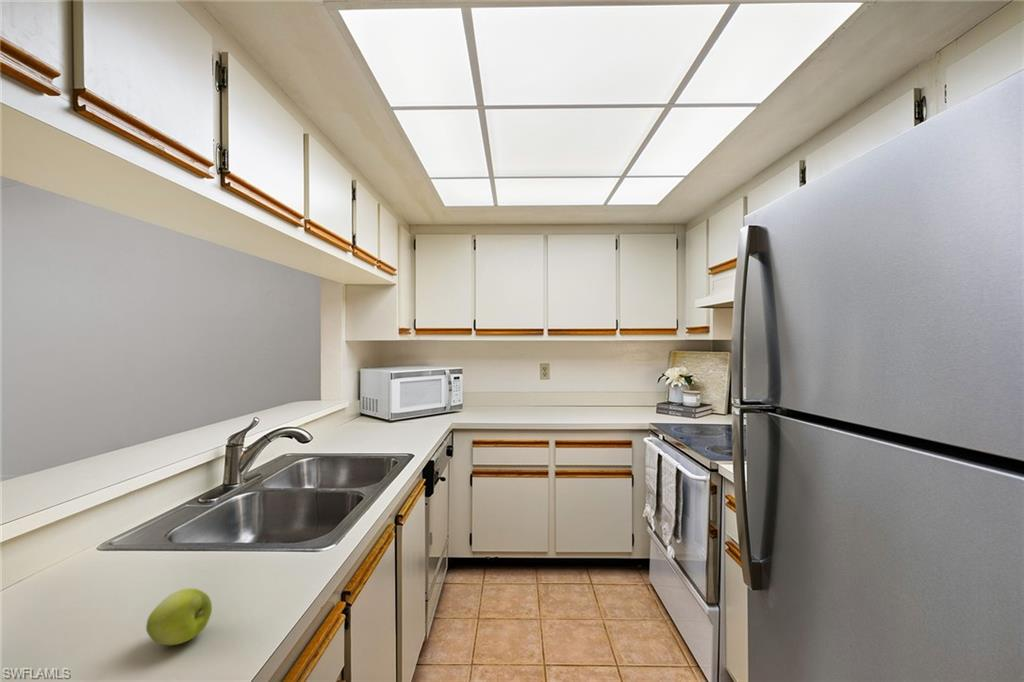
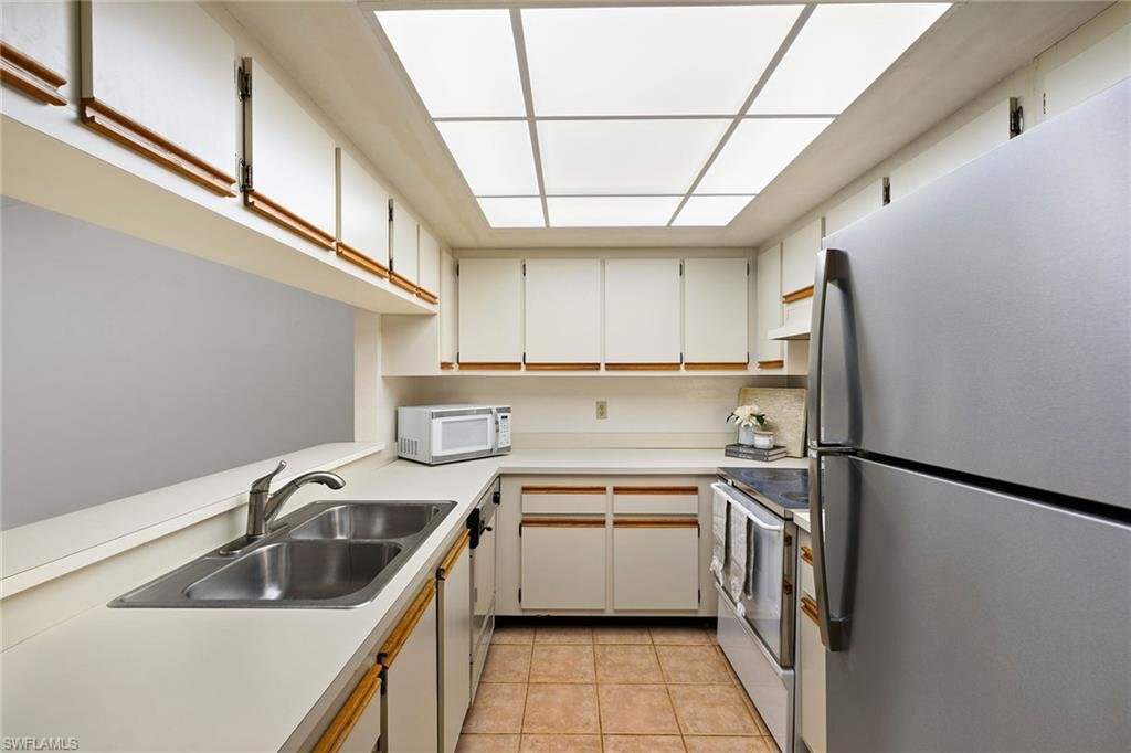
- apple (180, 615)
